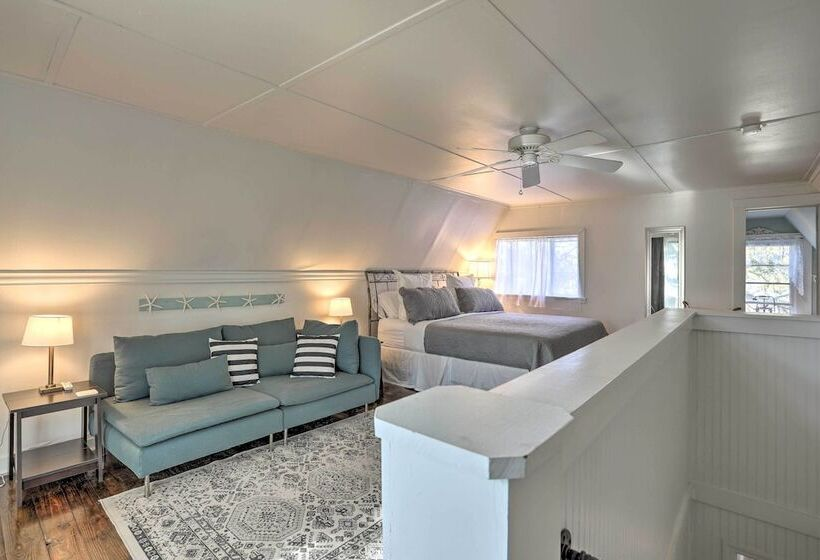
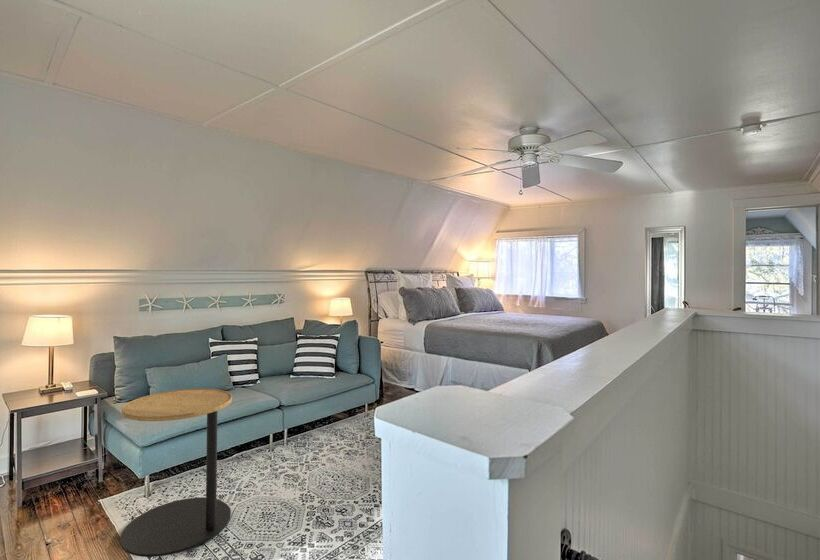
+ side table (206, 462)
